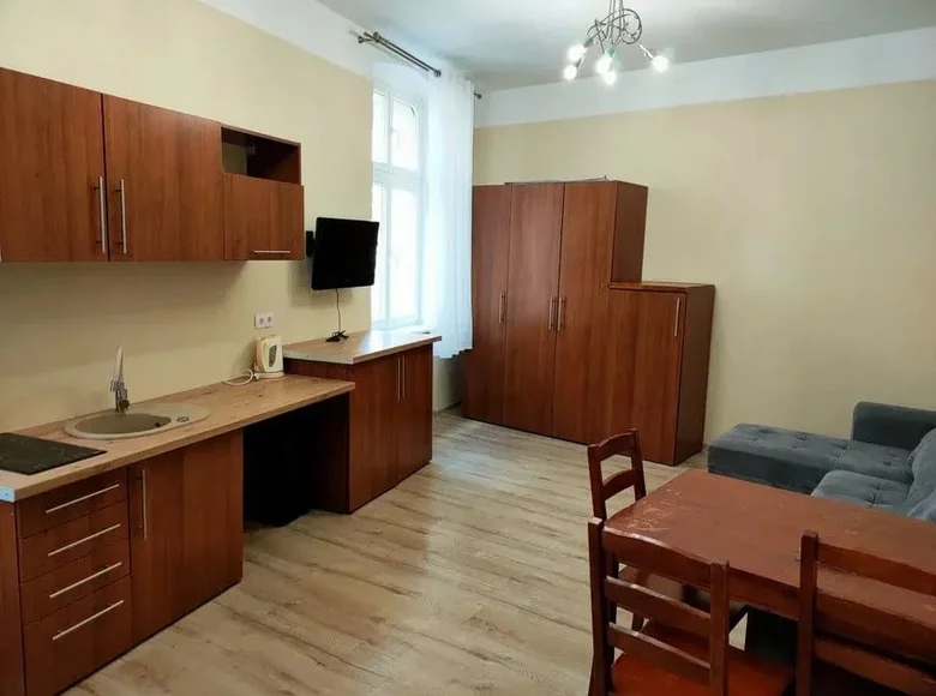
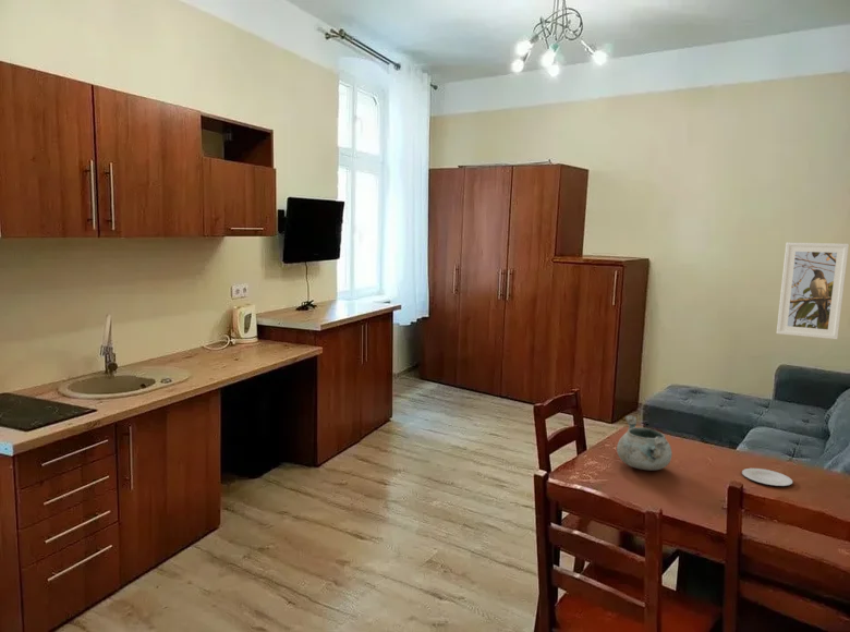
+ plate (768, 470)
+ decorative bowl (645, 446)
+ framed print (811, 290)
